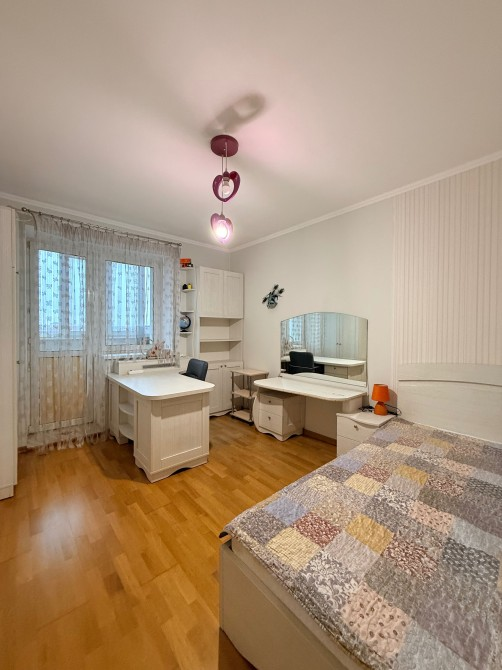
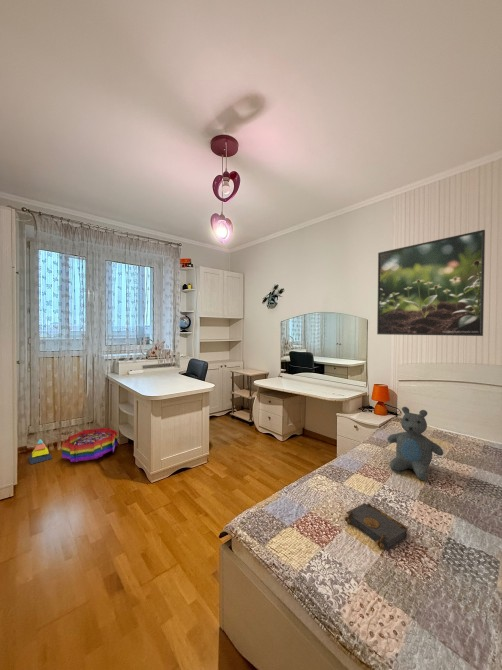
+ stacking toy (40, 448)
+ teddy bear (411, 440)
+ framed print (424, 289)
+ book (375, 523)
+ storage bin (90, 443)
